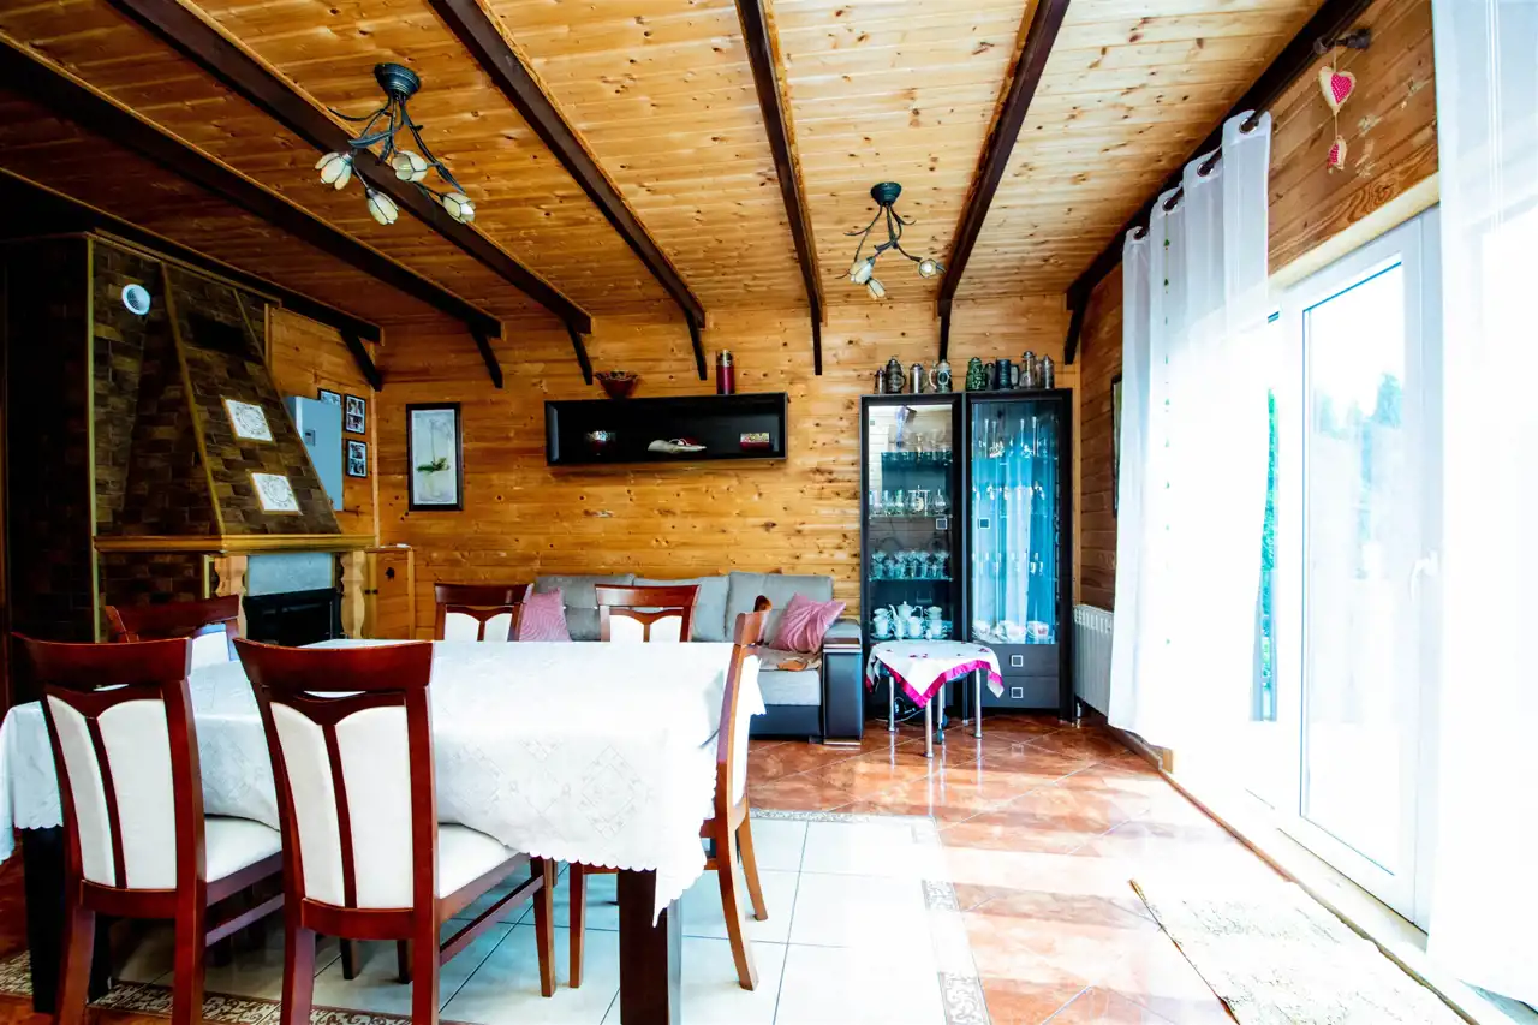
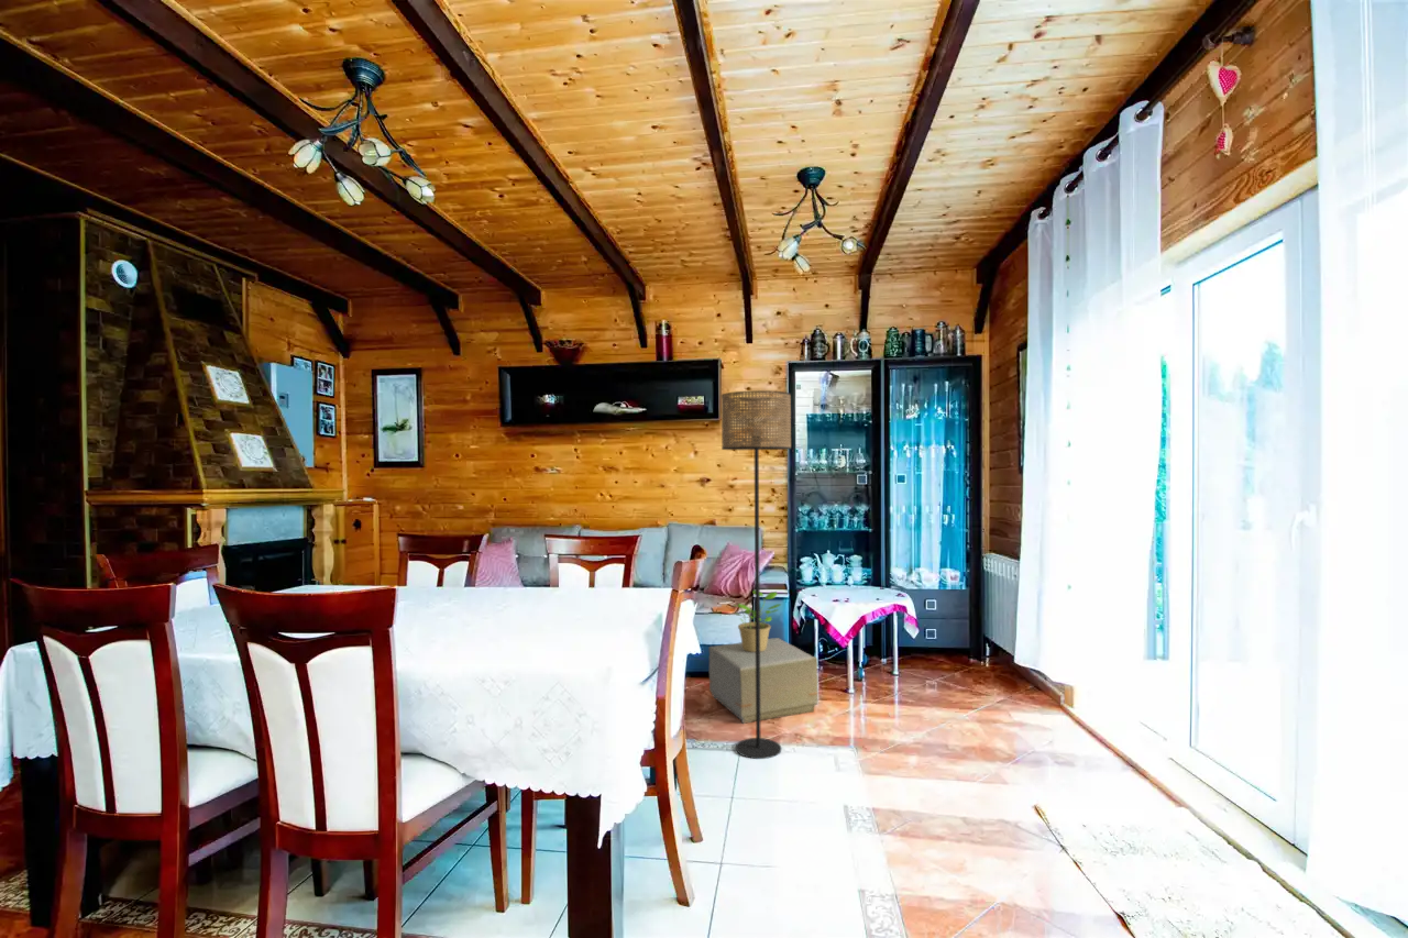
+ cardboard box (761, 677)
+ floor lamp (757, 572)
+ potted plant (755, 622)
